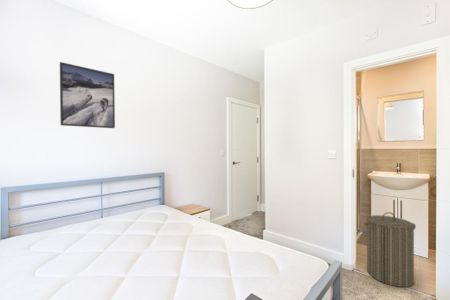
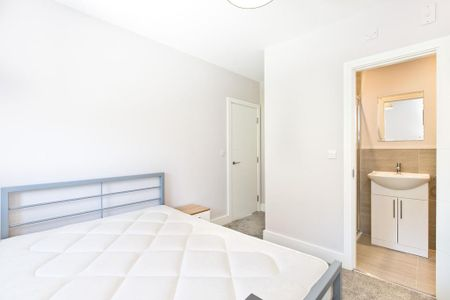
- laundry hamper (389, 244)
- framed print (89, 97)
